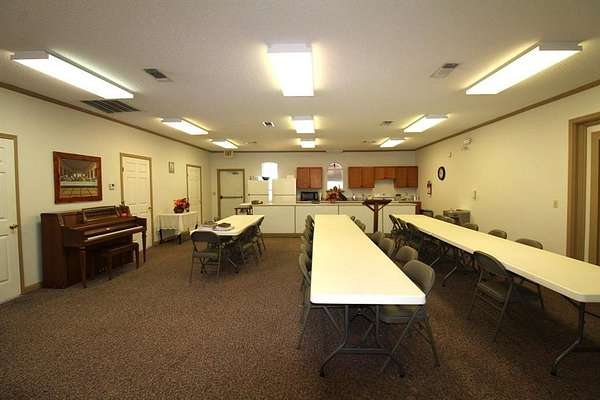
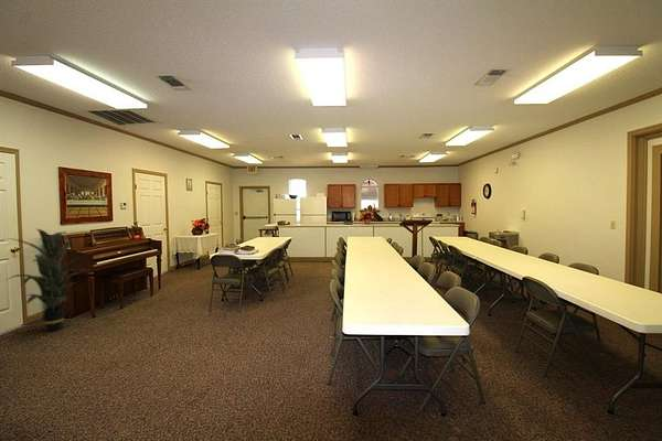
+ indoor plant (46, 279)
